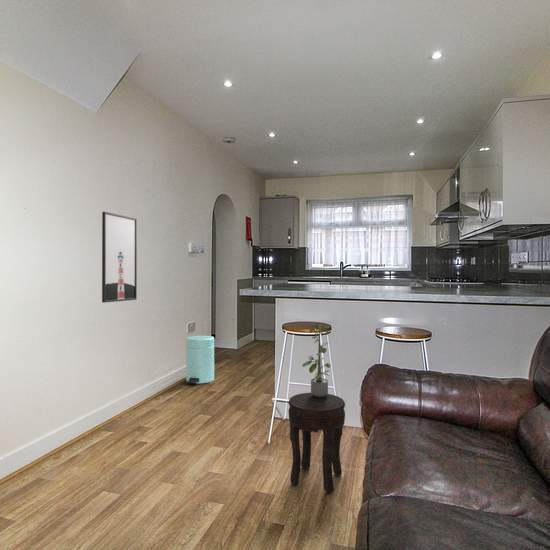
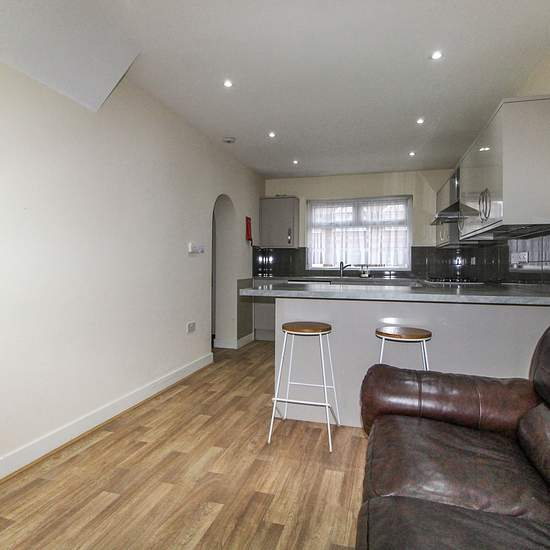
- potted plant (319, 359)
- side table (310, 440)
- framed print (120, 258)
- trash can (199, 358)
